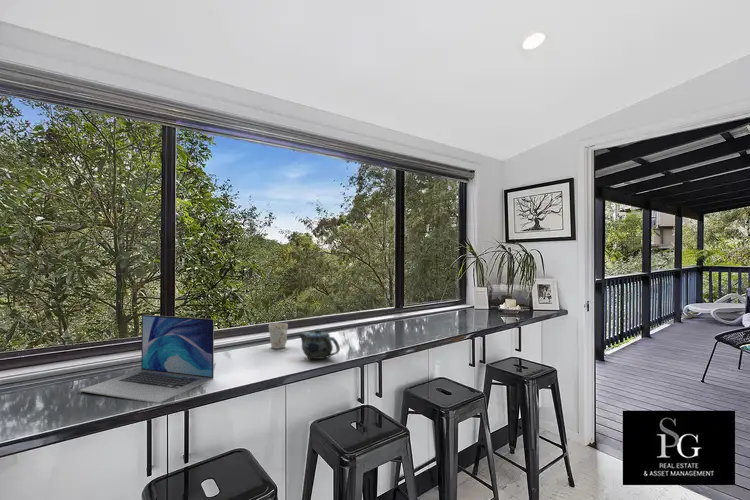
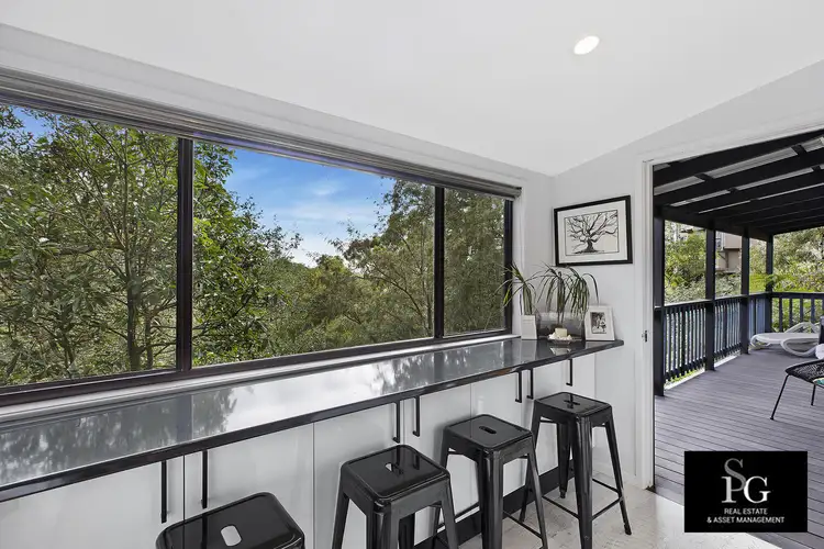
- mug (280, 336)
- laptop (149, 353)
- chinaware (318, 343)
